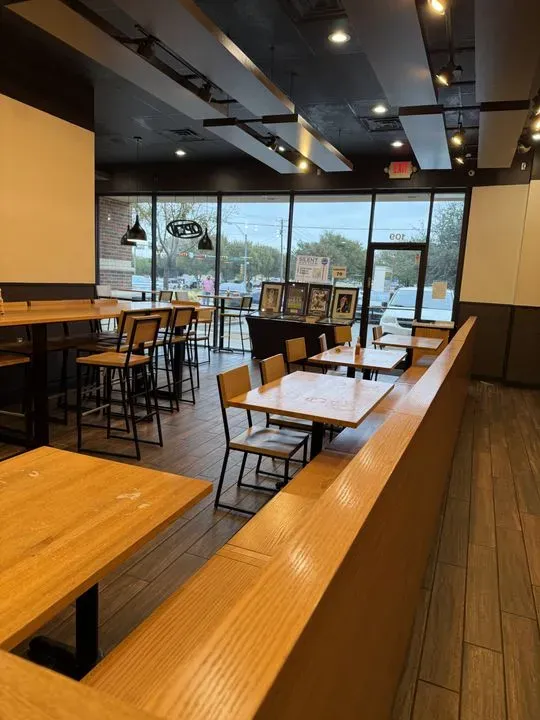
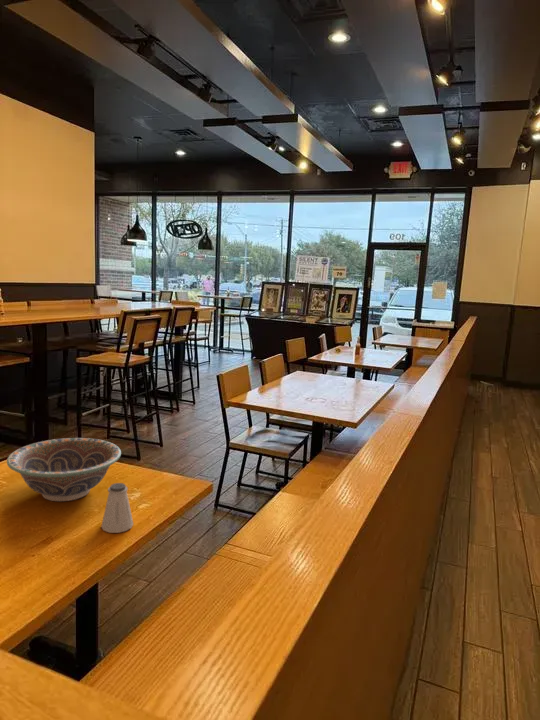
+ decorative bowl (66, 473)
+ saltshaker (117, 505)
